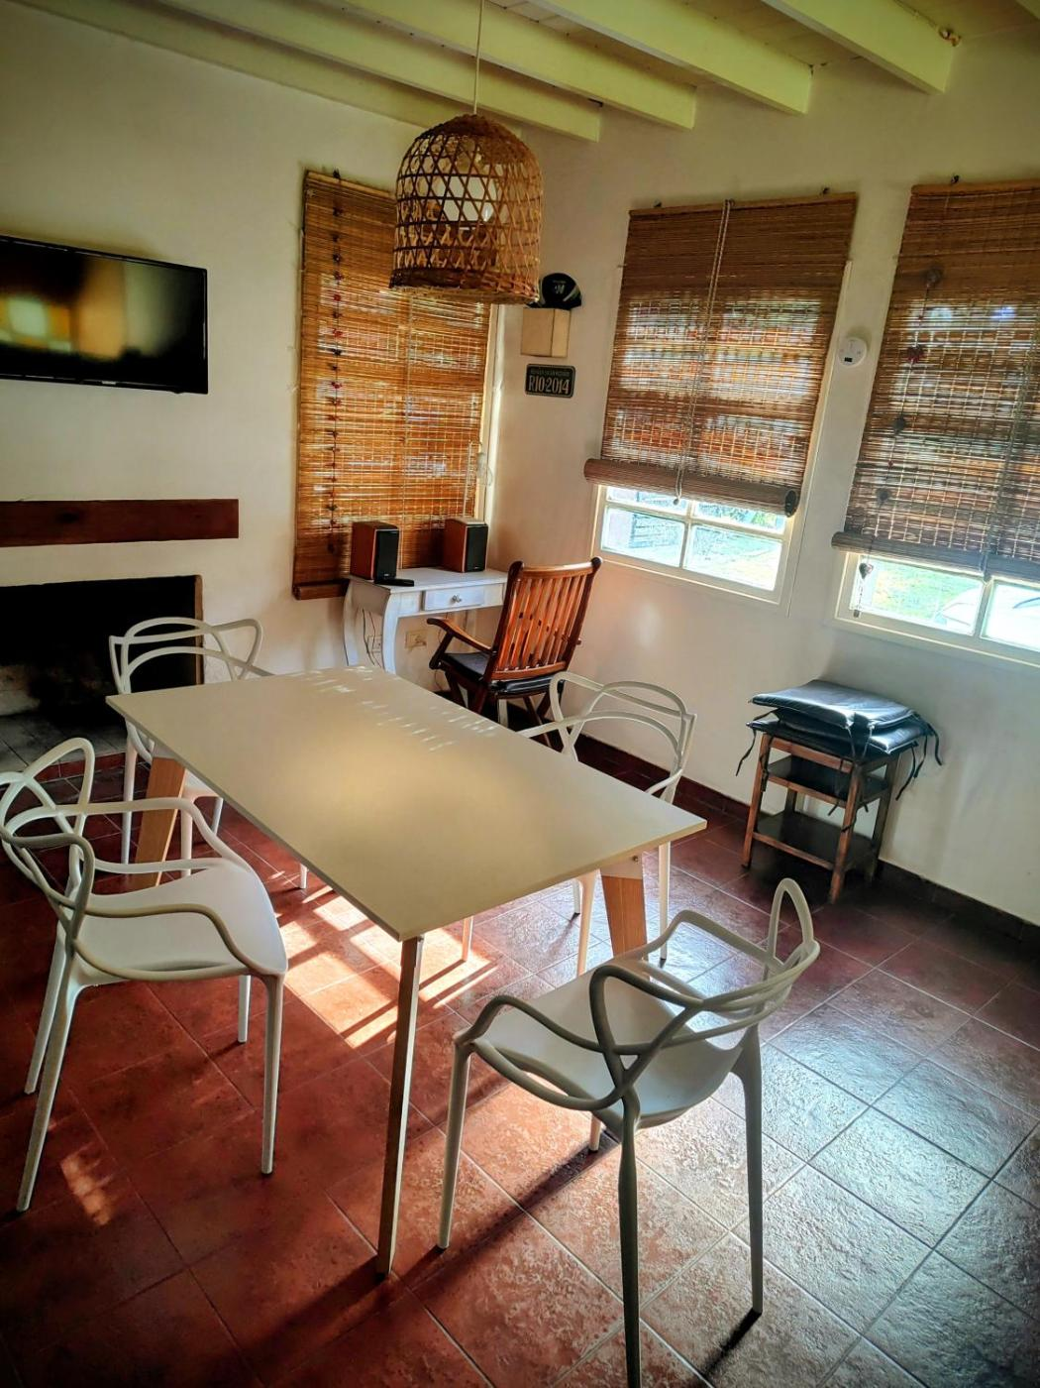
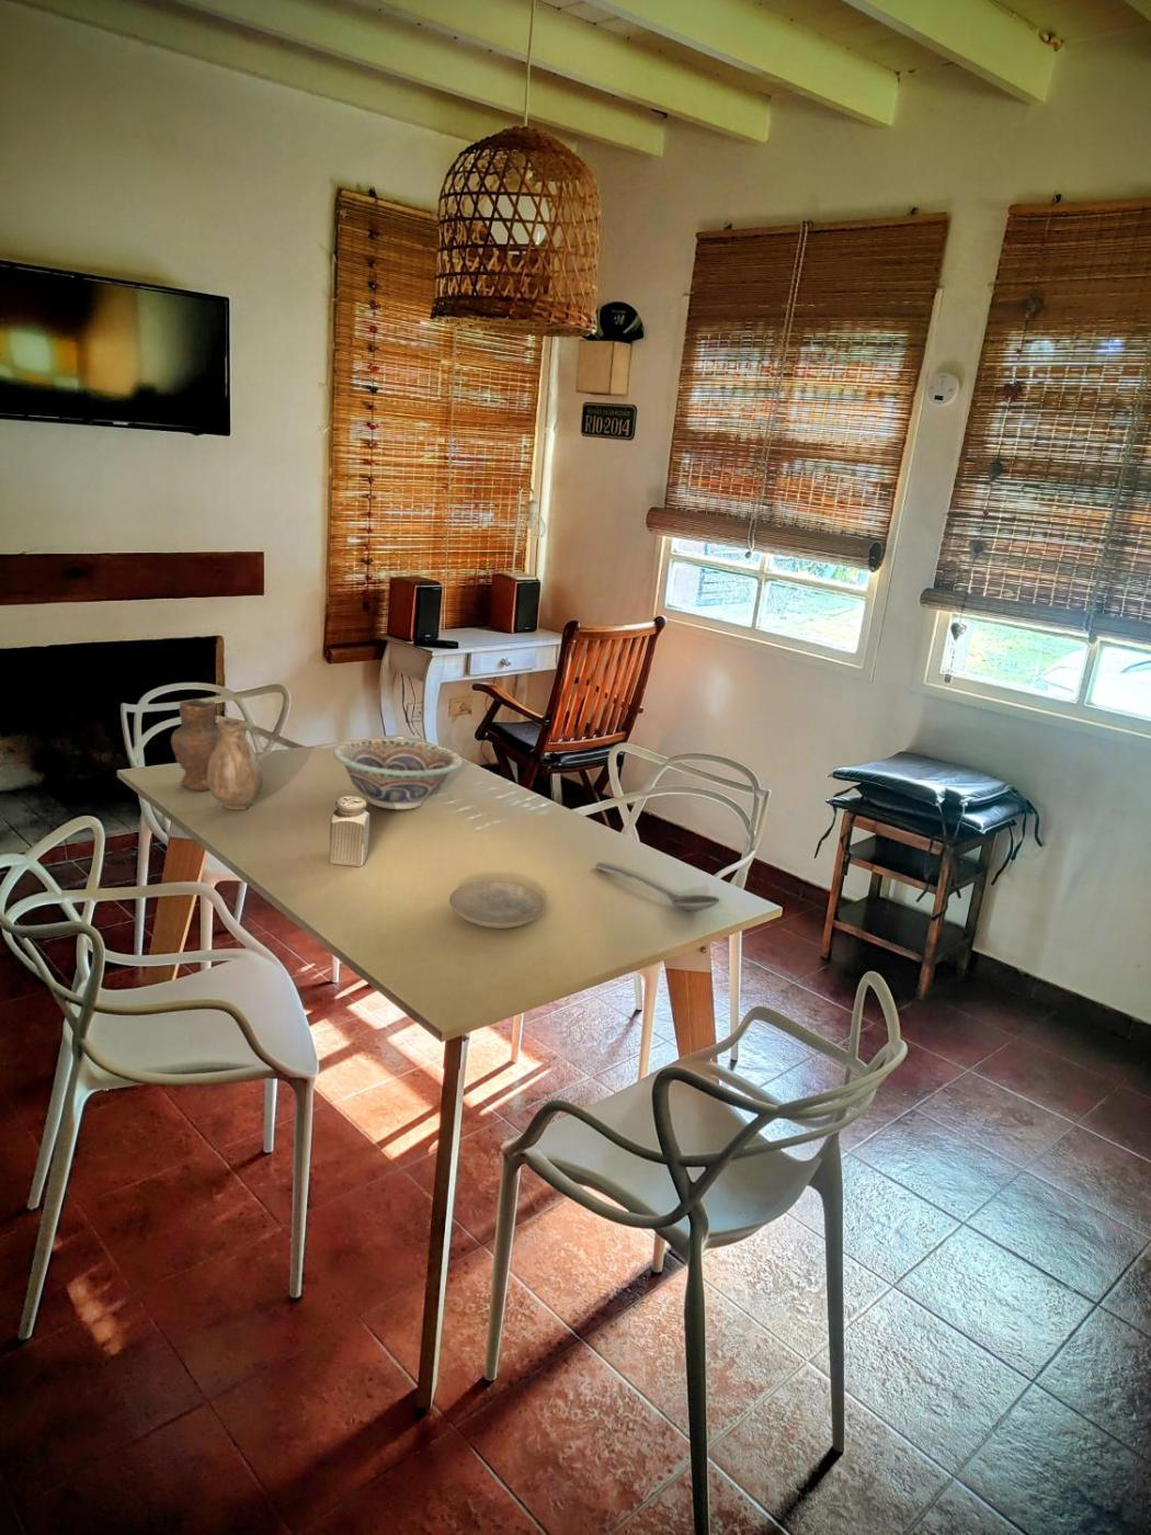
+ salt shaker (349, 829)
+ stirrer (652, 884)
+ vase (215, 753)
+ plate (497, 908)
+ decorative bowl (397, 776)
